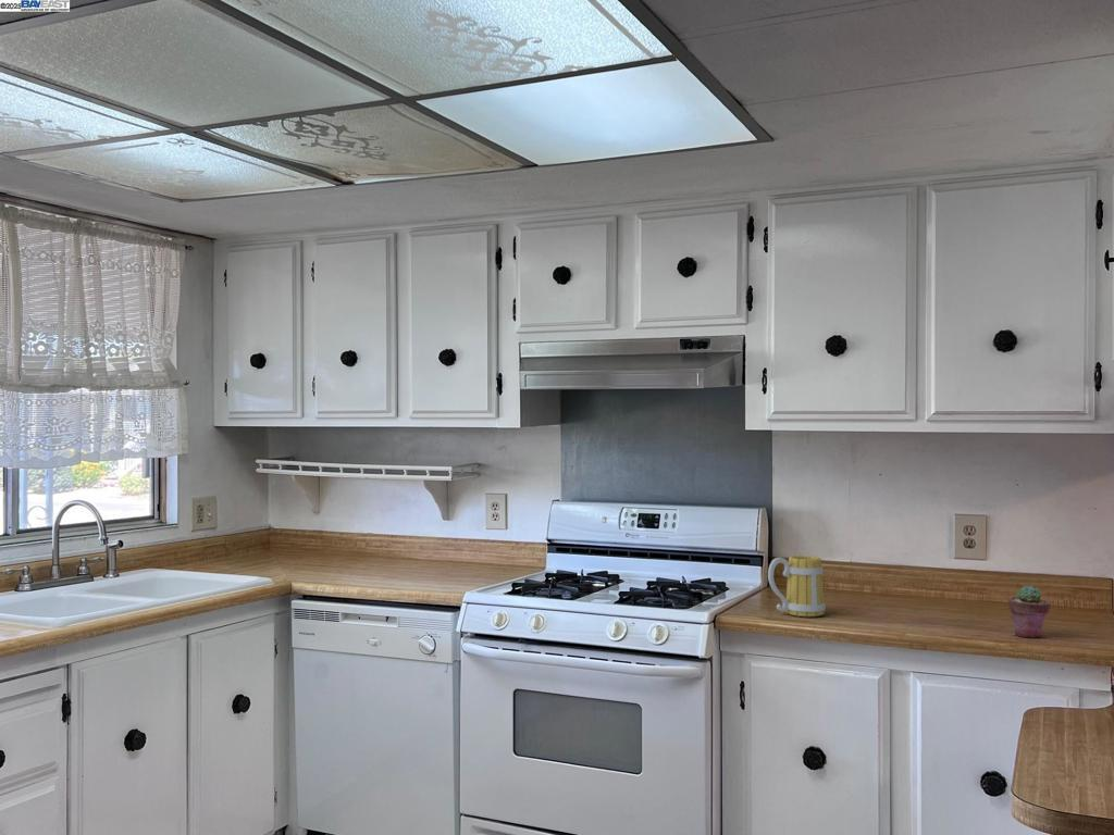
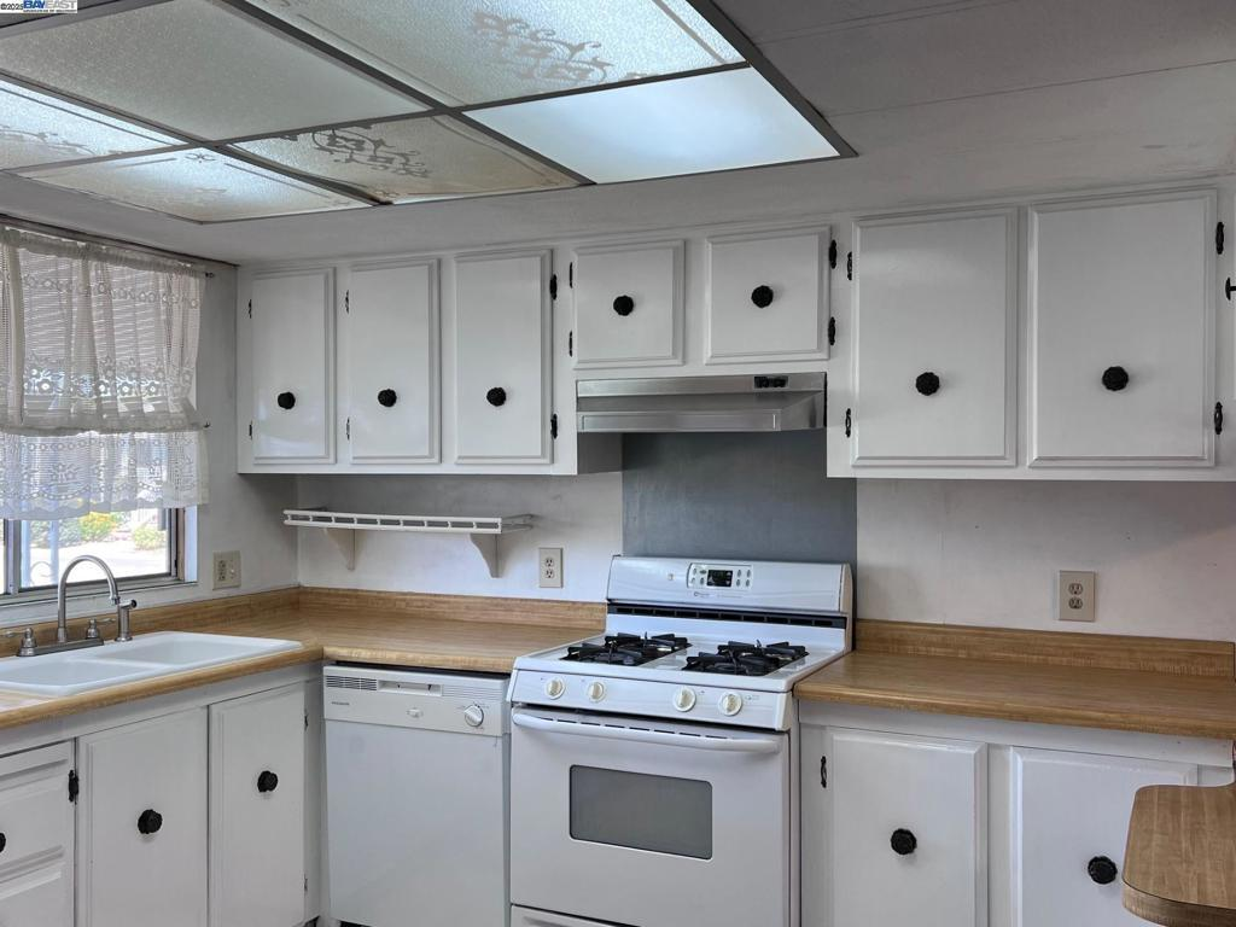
- potted succulent (1028, 610)
- mug (797, 585)
